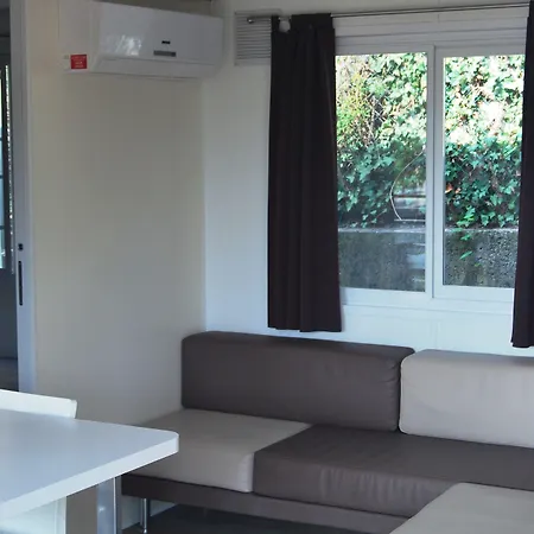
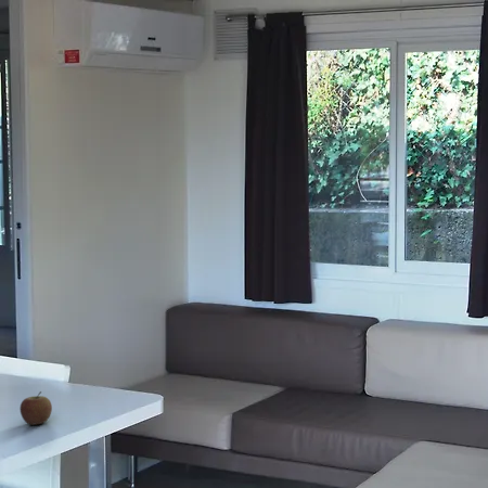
+ apple (36, 407)
